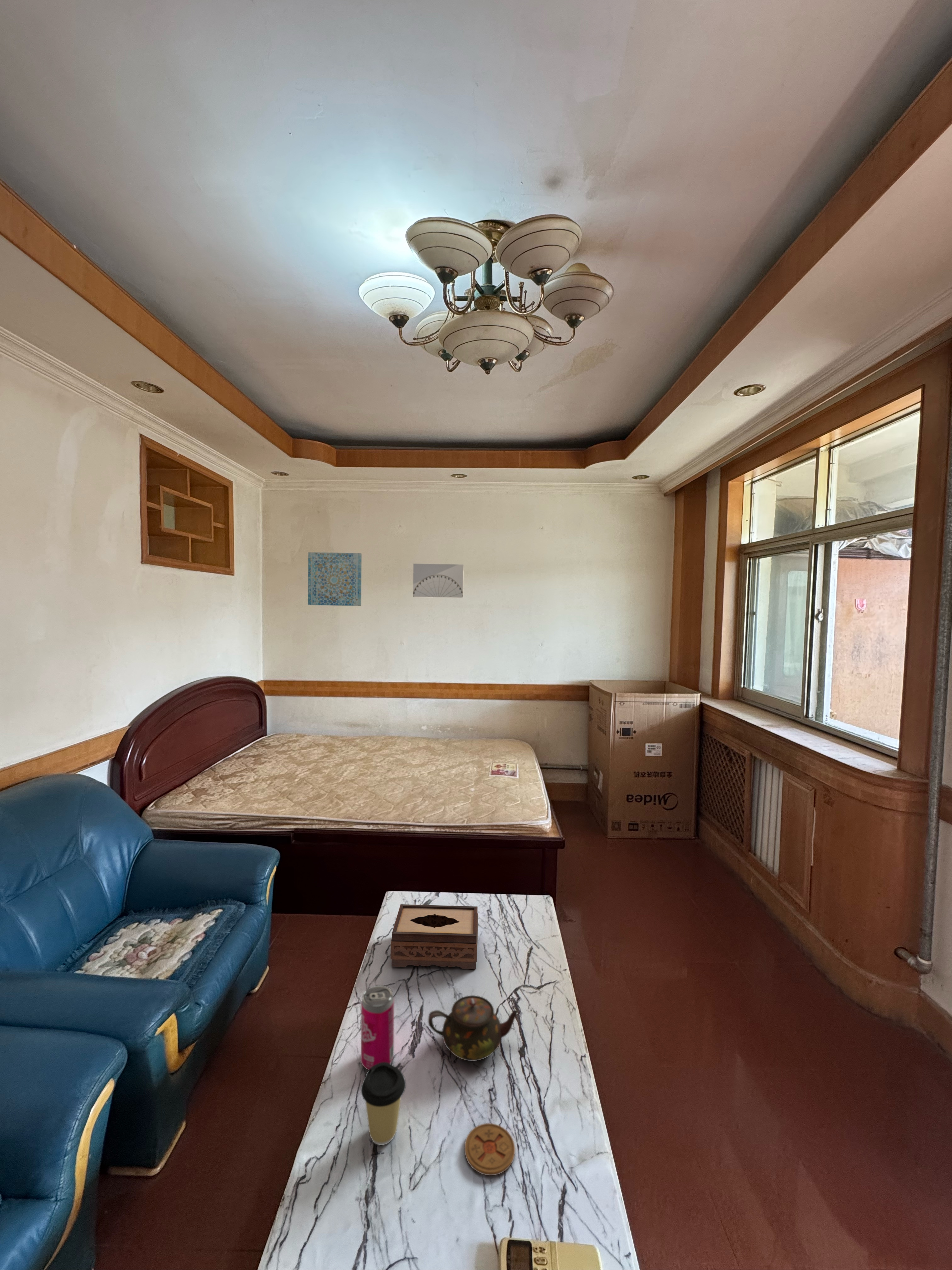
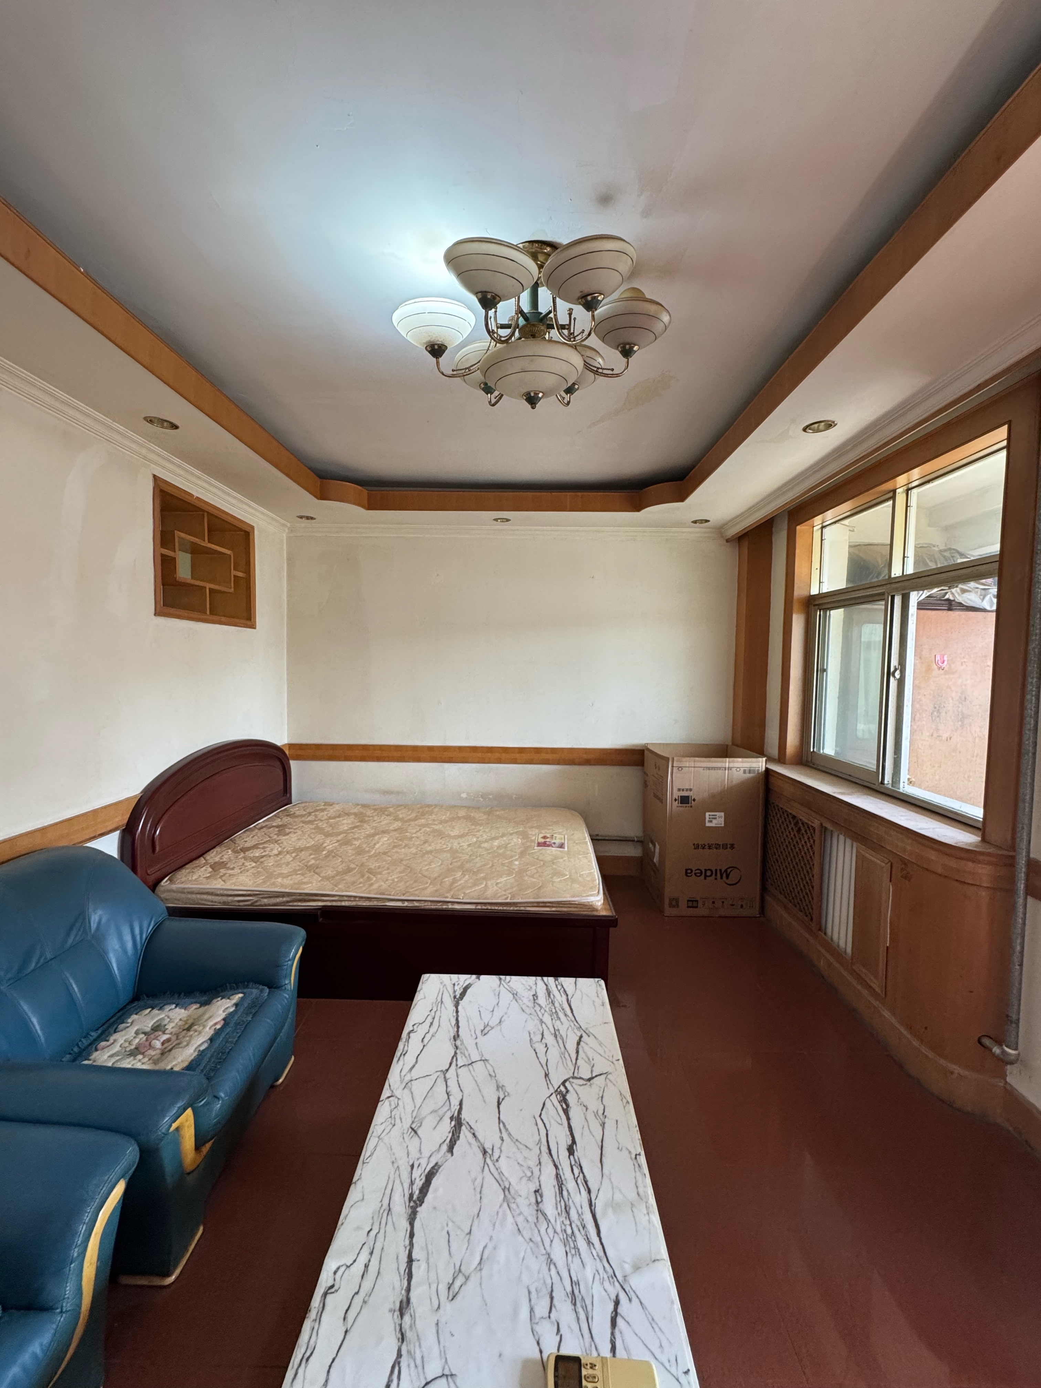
- coaster (490, 1148)
- beverage can (377, 1028)
- tissue box (436, 935)
- teapot (473, 1022)
- wall art (335, 579)
- wall art (438, 581)
- coffee cup (383, 1105)
